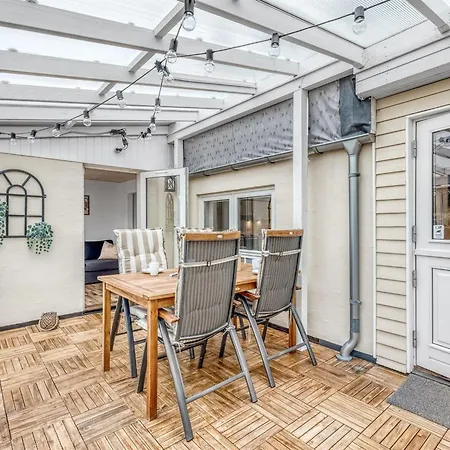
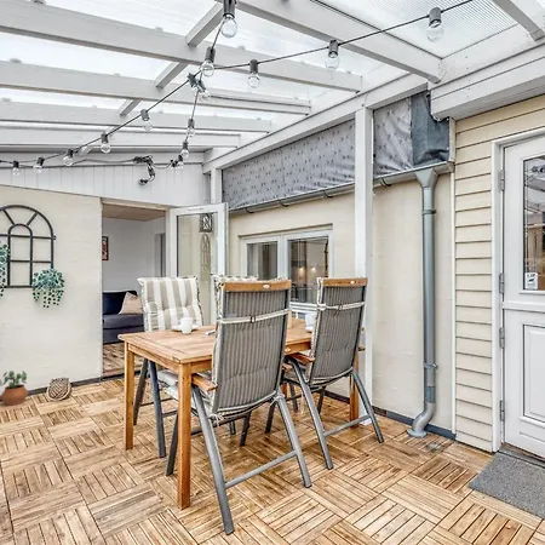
+ potted plant (13, 385)
